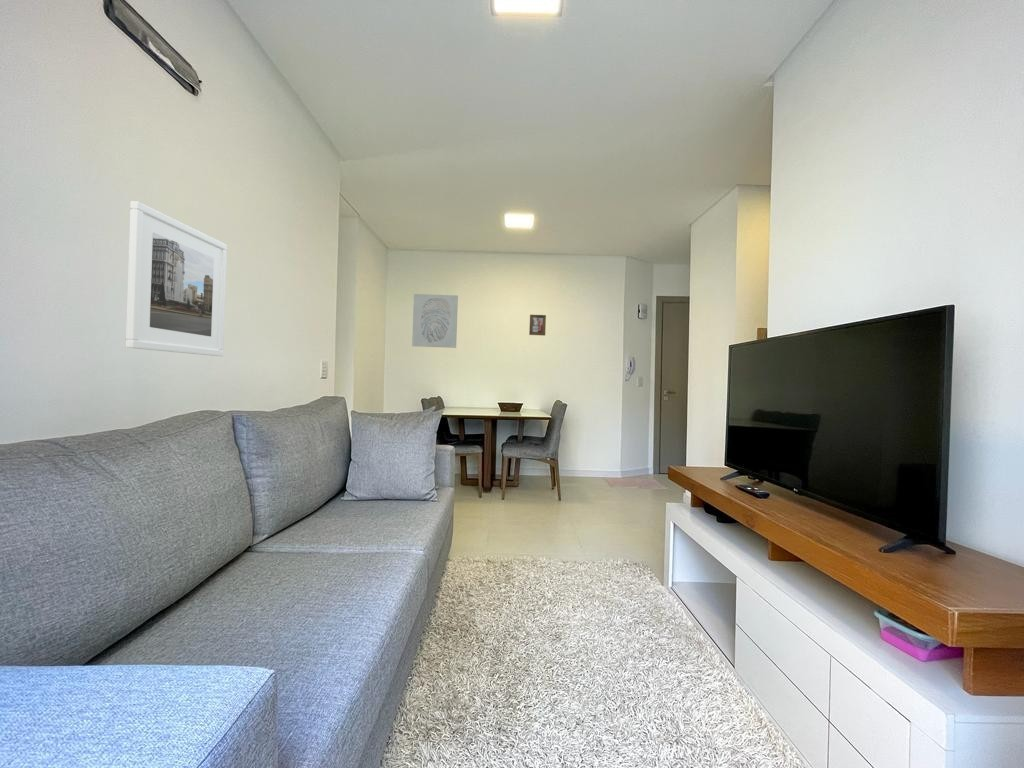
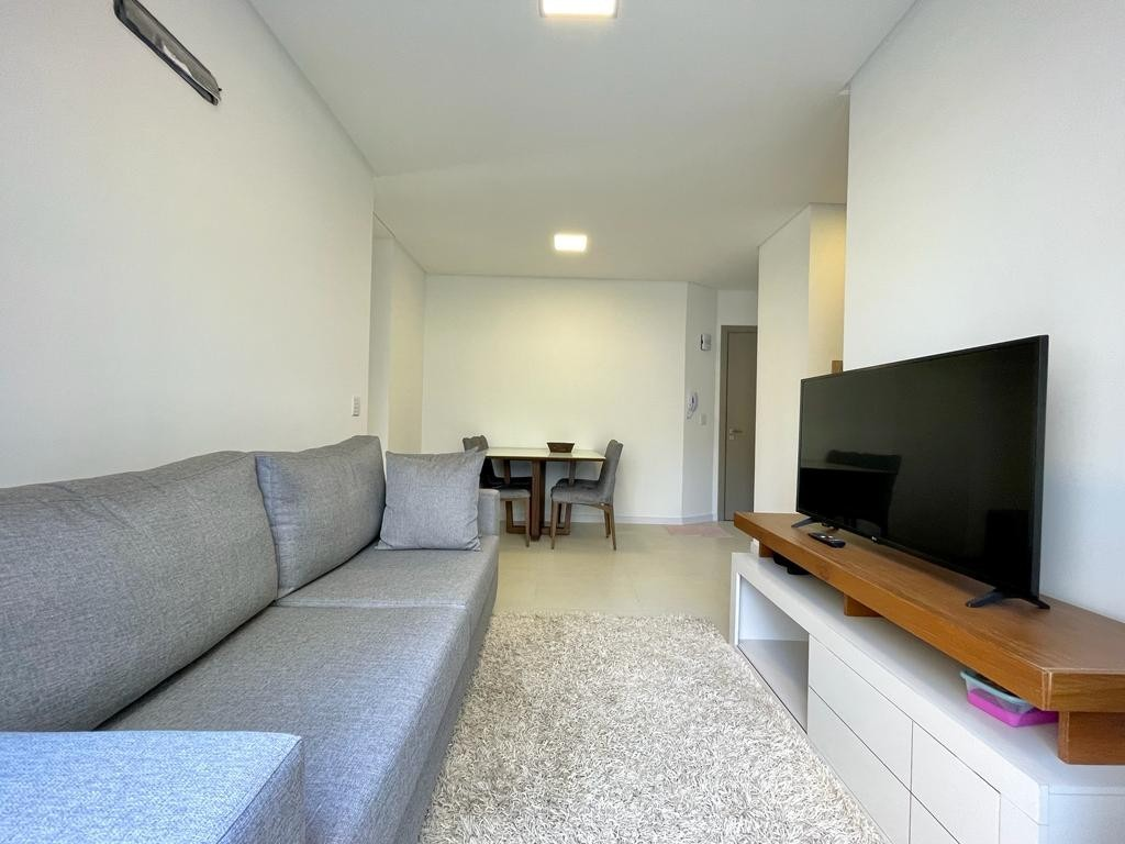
- wall art (435, 320)
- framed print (183, 289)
- picture frame (537, 325)
